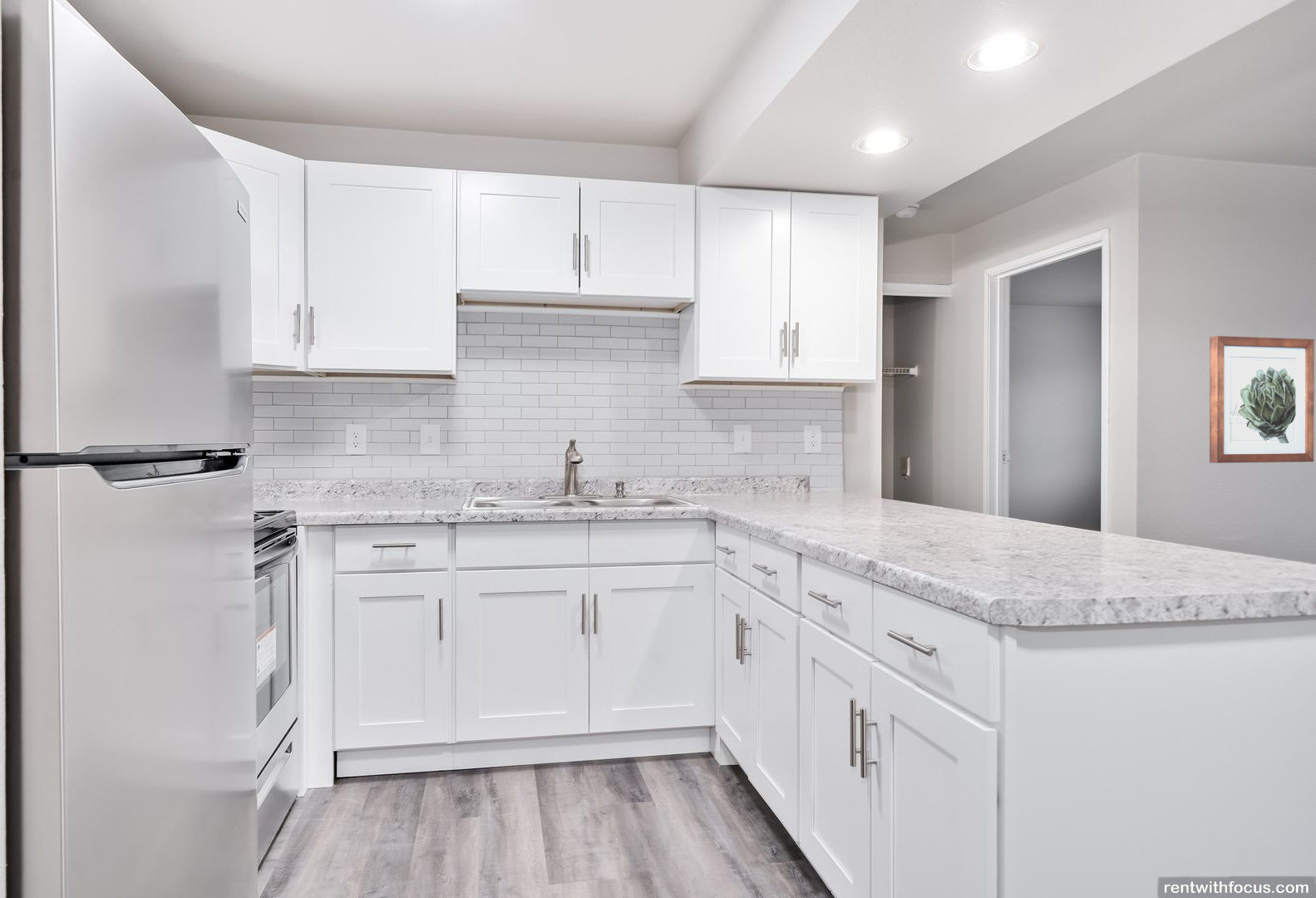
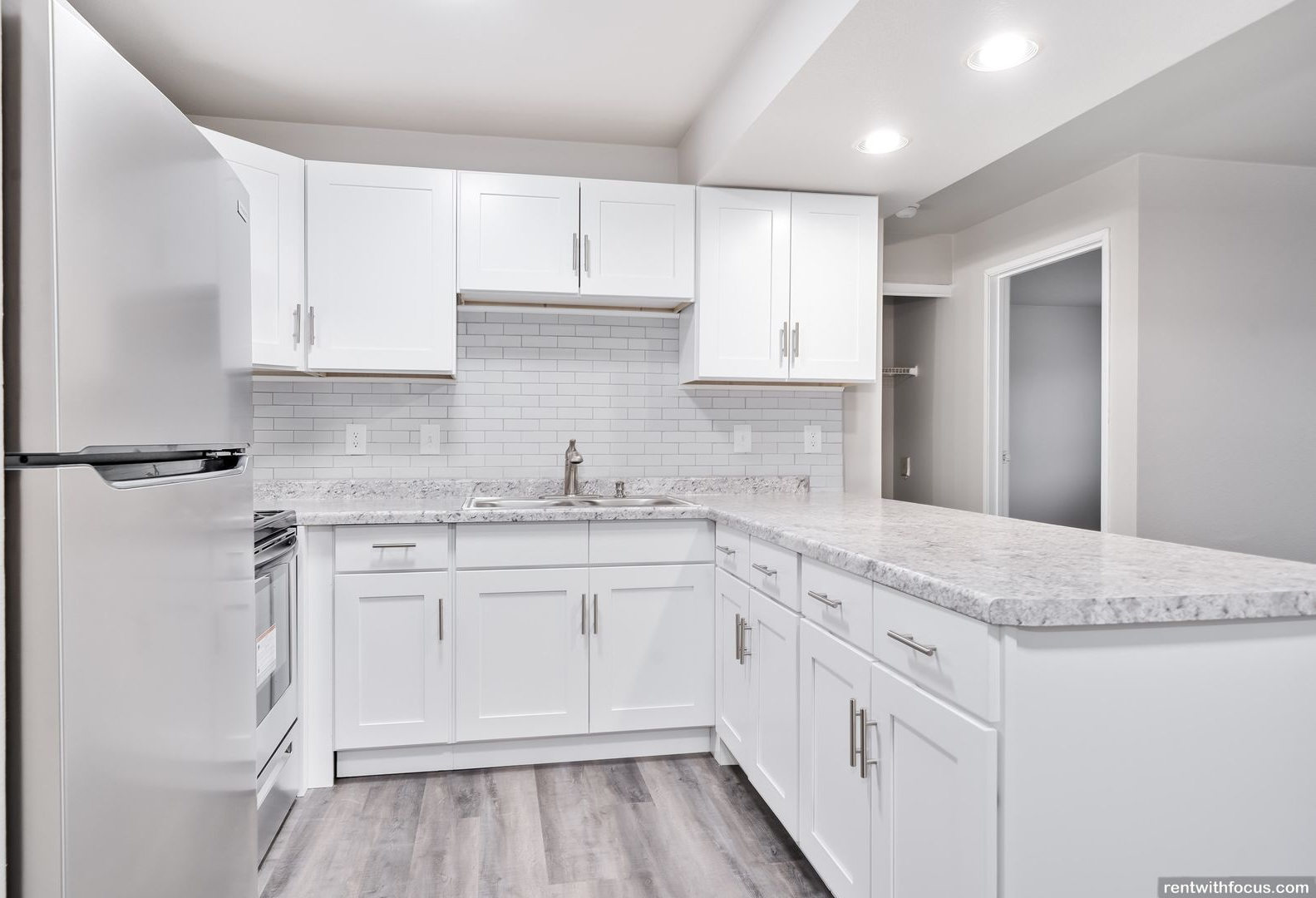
- wall art (1262, 400)
